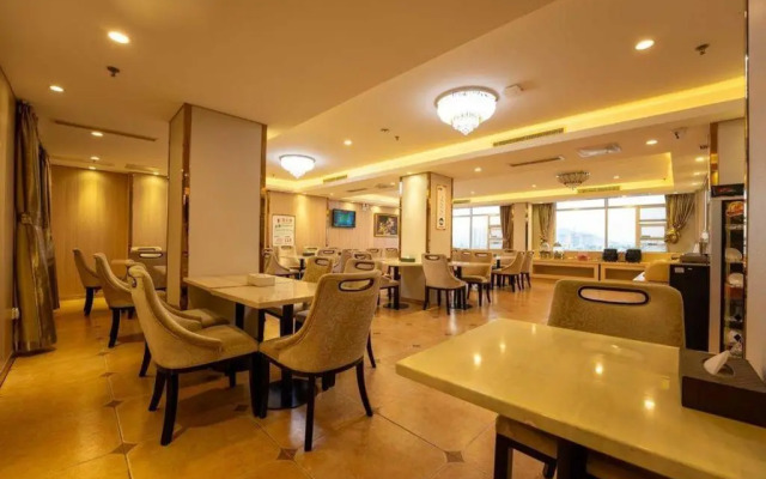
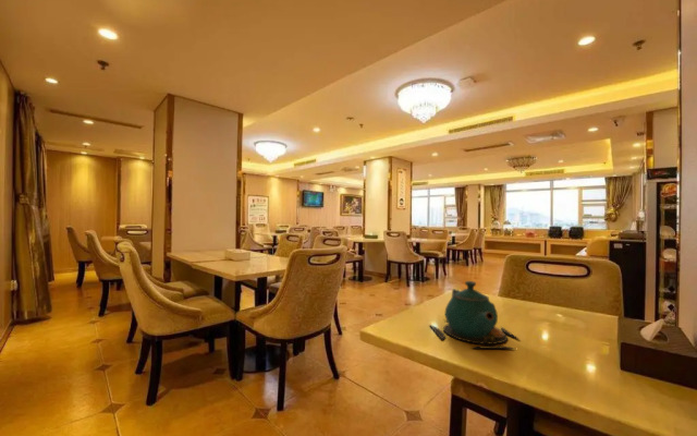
+ teapot (472, 306)
